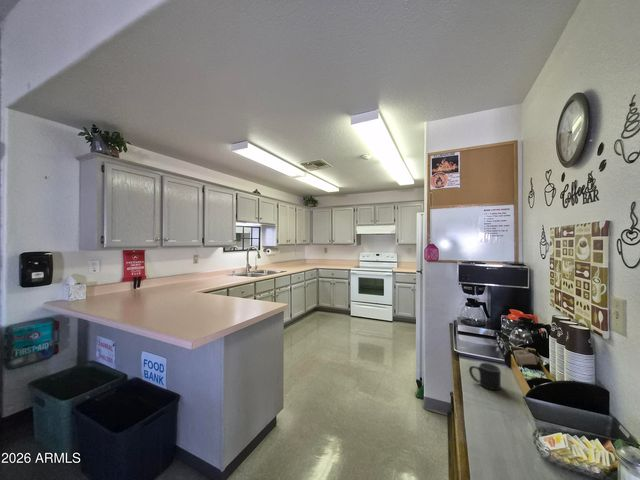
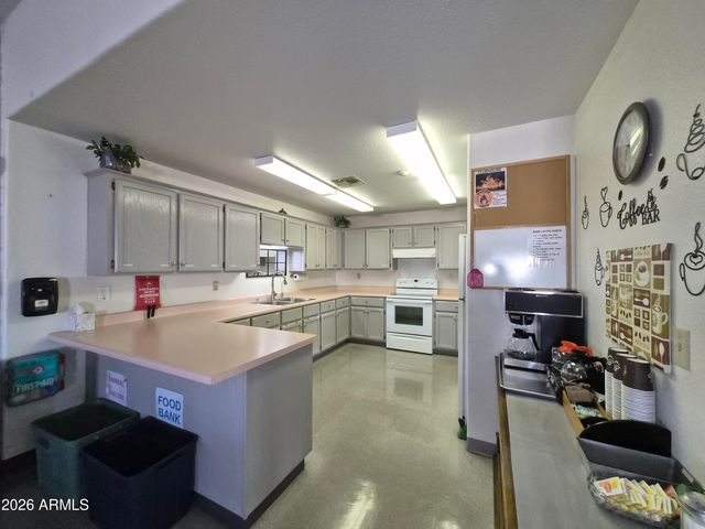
- mug (484, 374)
